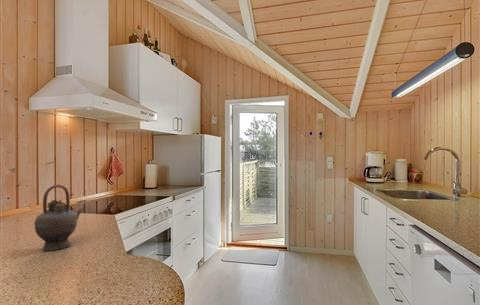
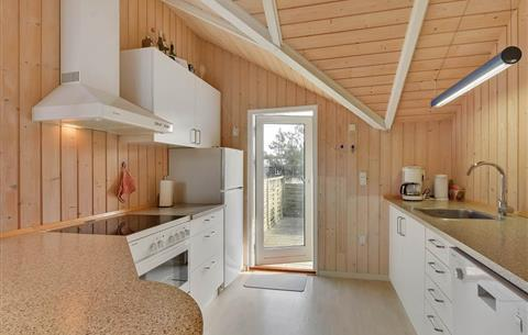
- teapot (61, 215)
